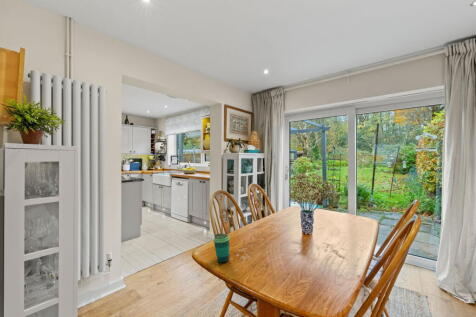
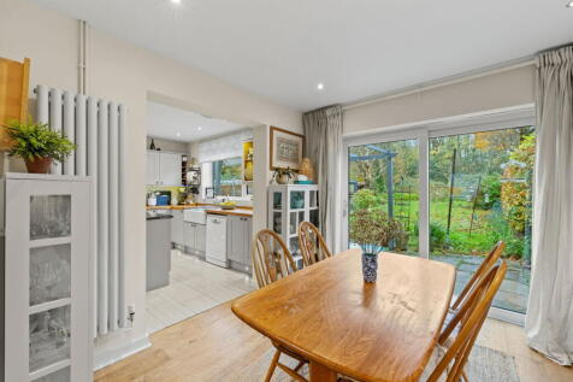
- cup (221, 247)
